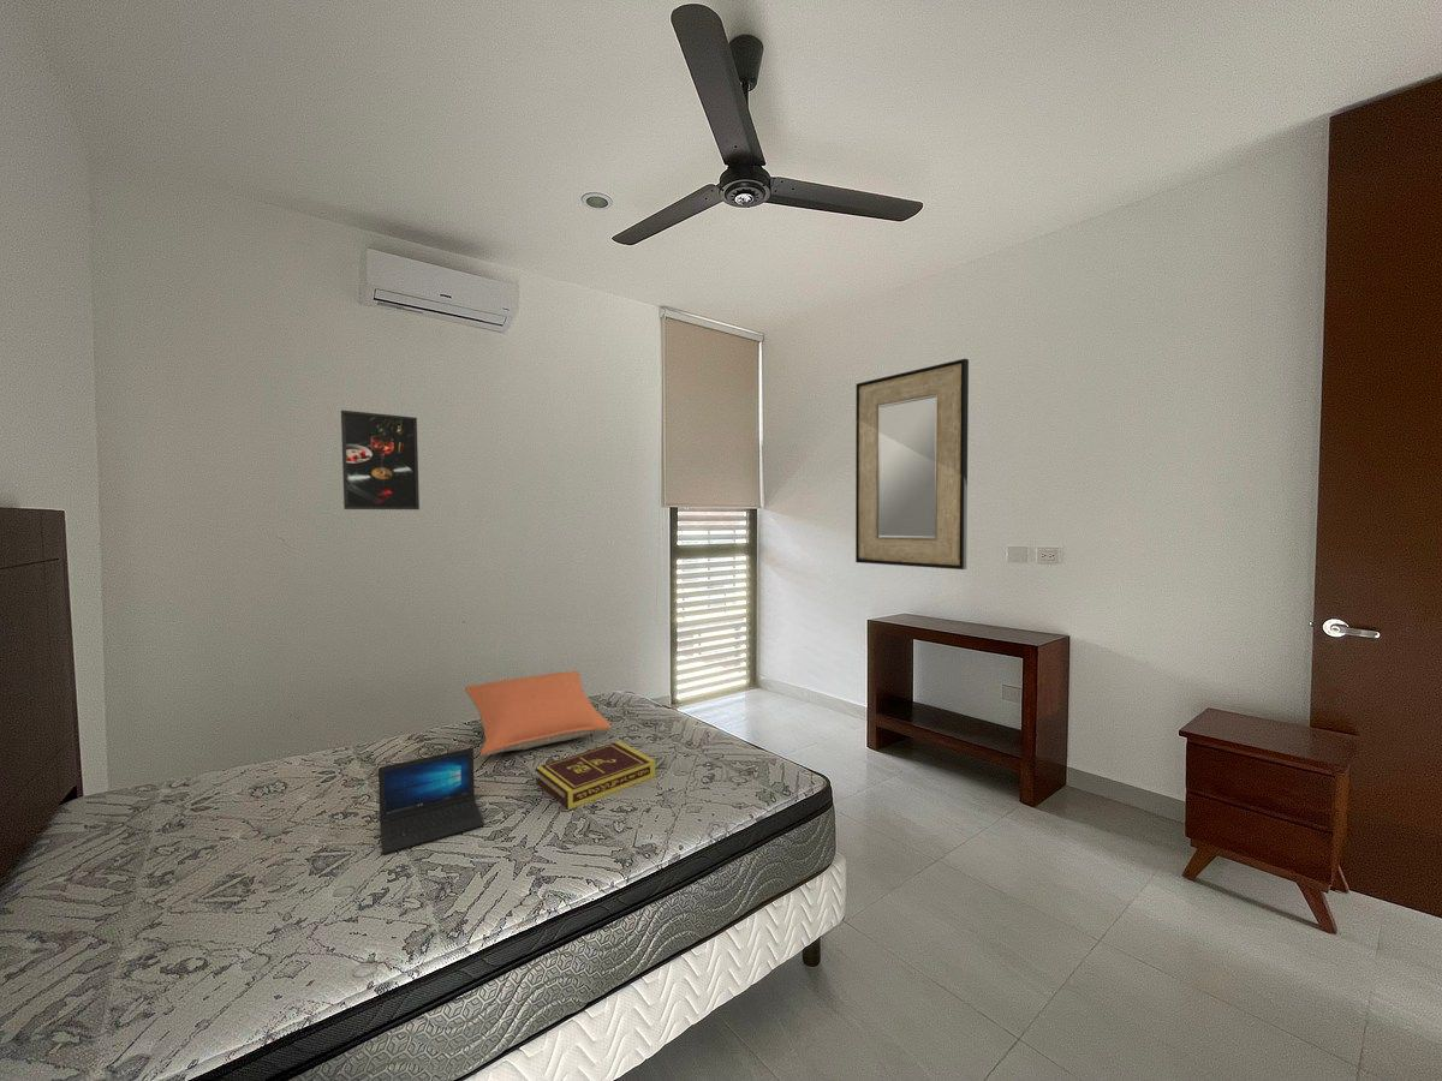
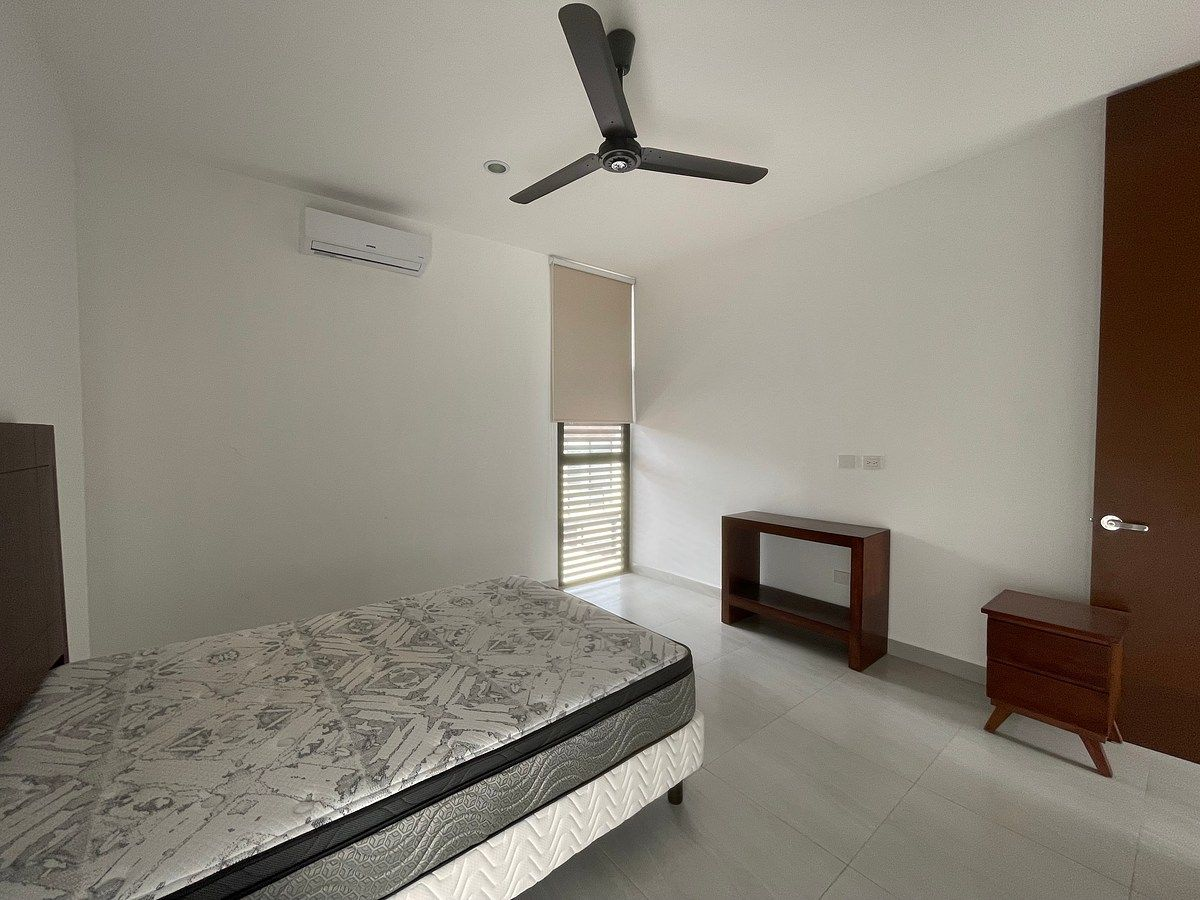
- book (596, 771)
- home mirror (907, 470)
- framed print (381, 461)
- pillow (536, 707)
- laptop (430, 796)
